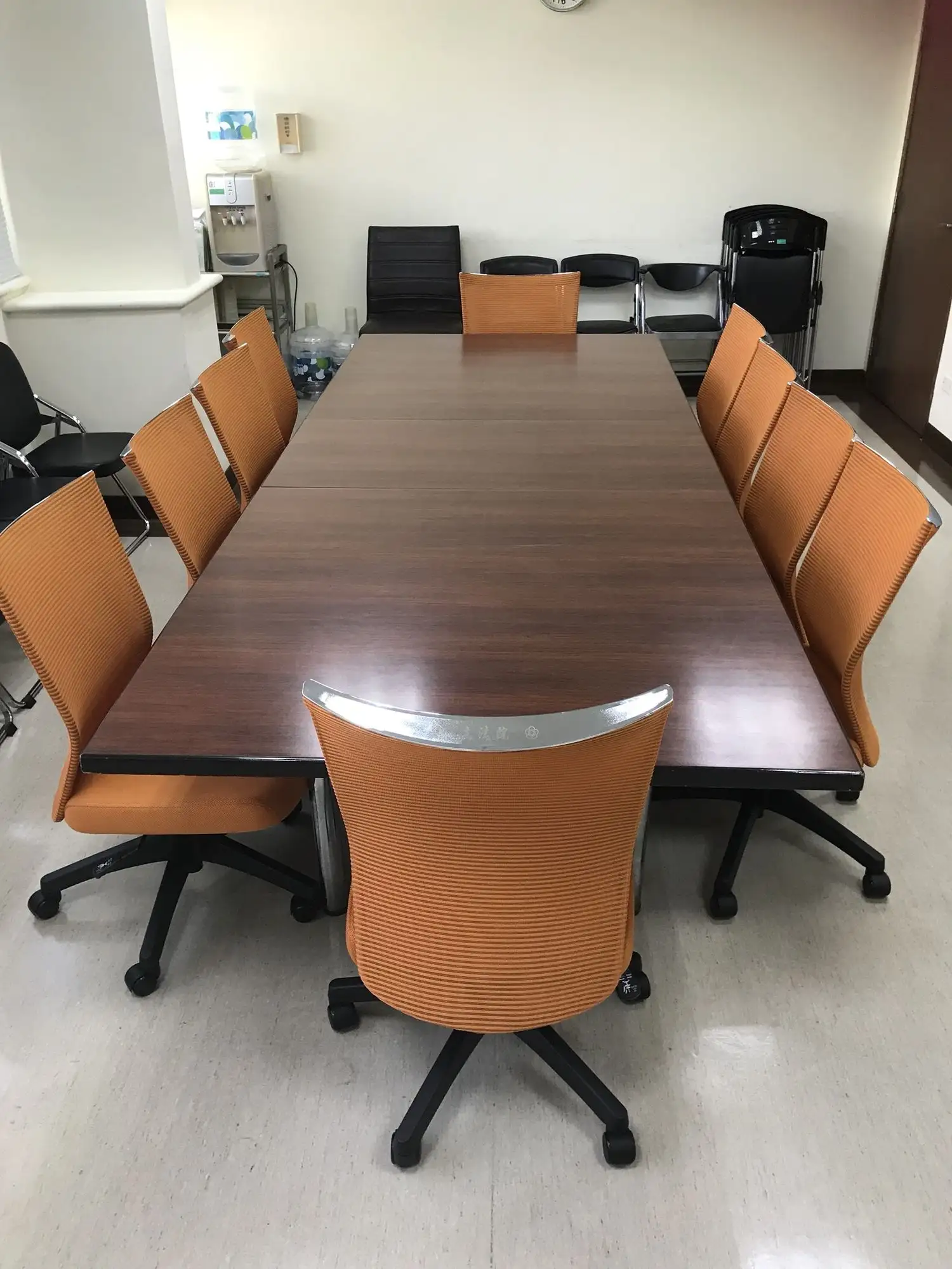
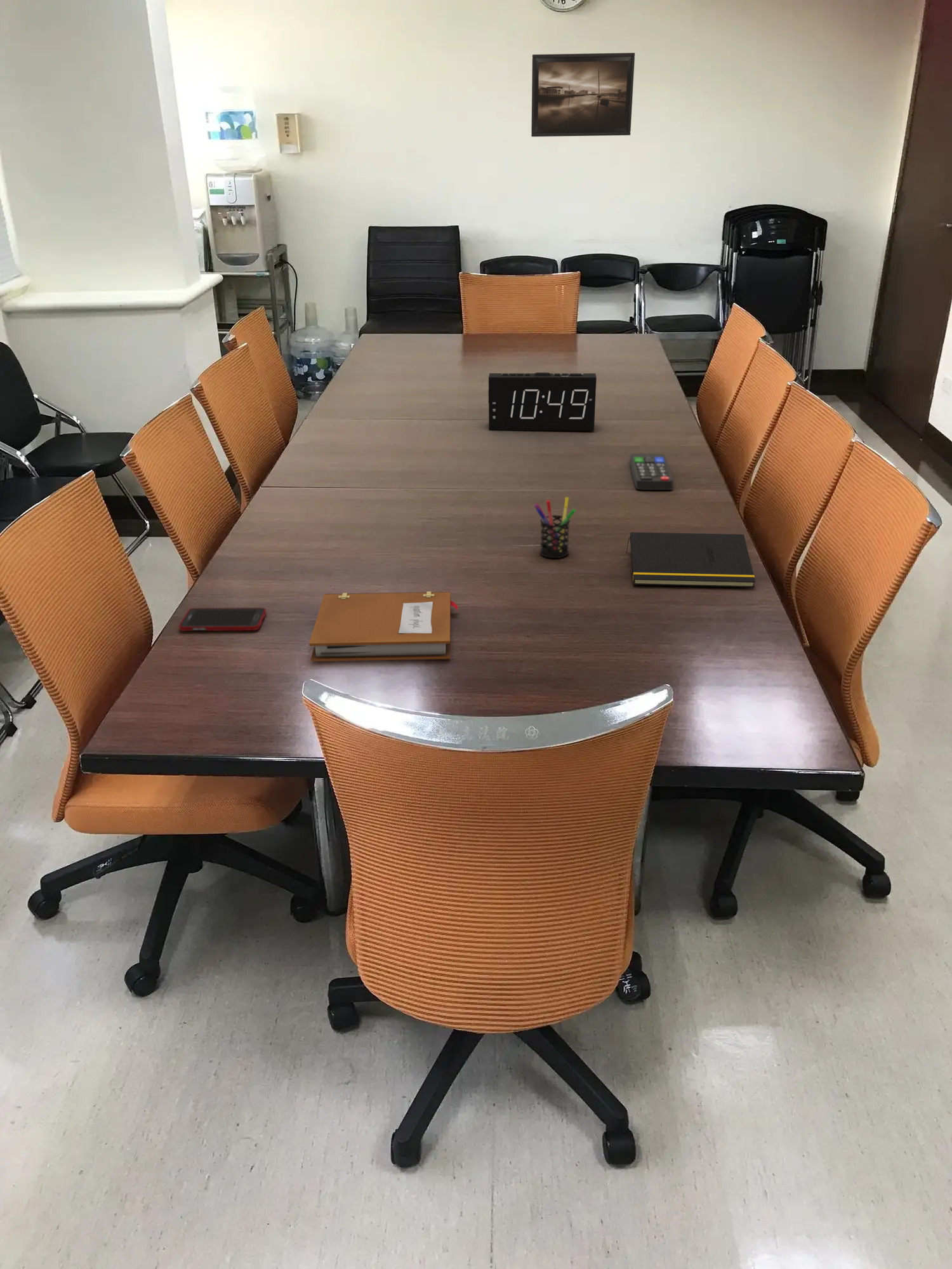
+ alarm clock (541, 399)
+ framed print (582, 95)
+ remote control (651, 470)
+ pen holder (557, 526)
+ notebook (388, 623)
+ notepad (690, 559)
+ cell phone (223, 619)
